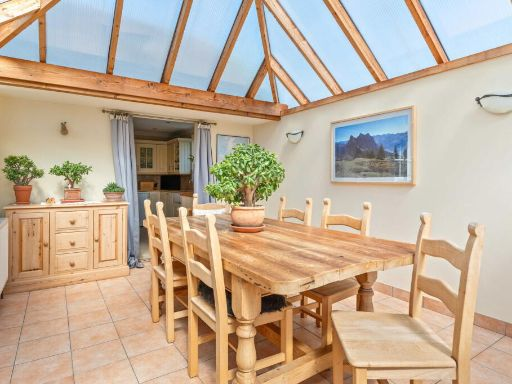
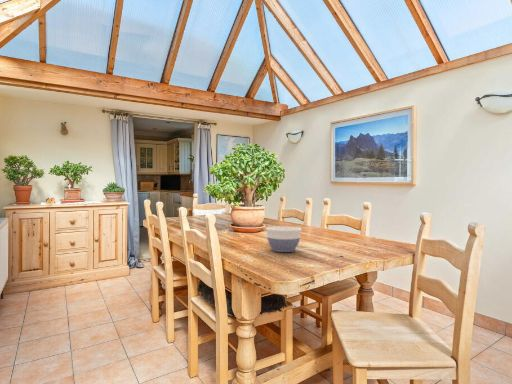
+ bowl (283, 238)
